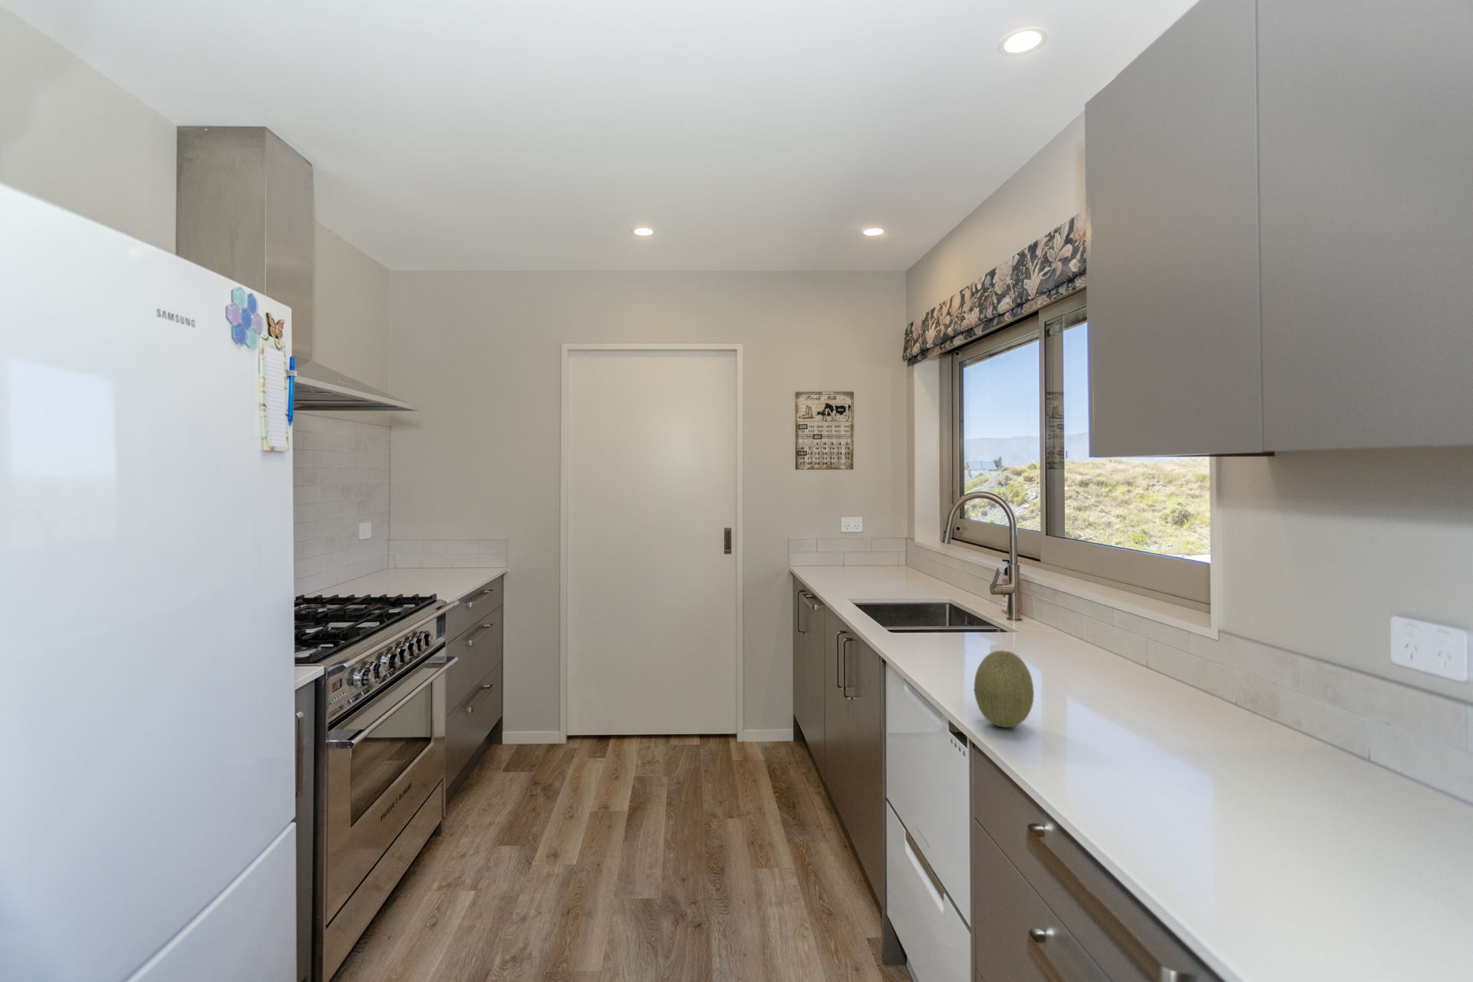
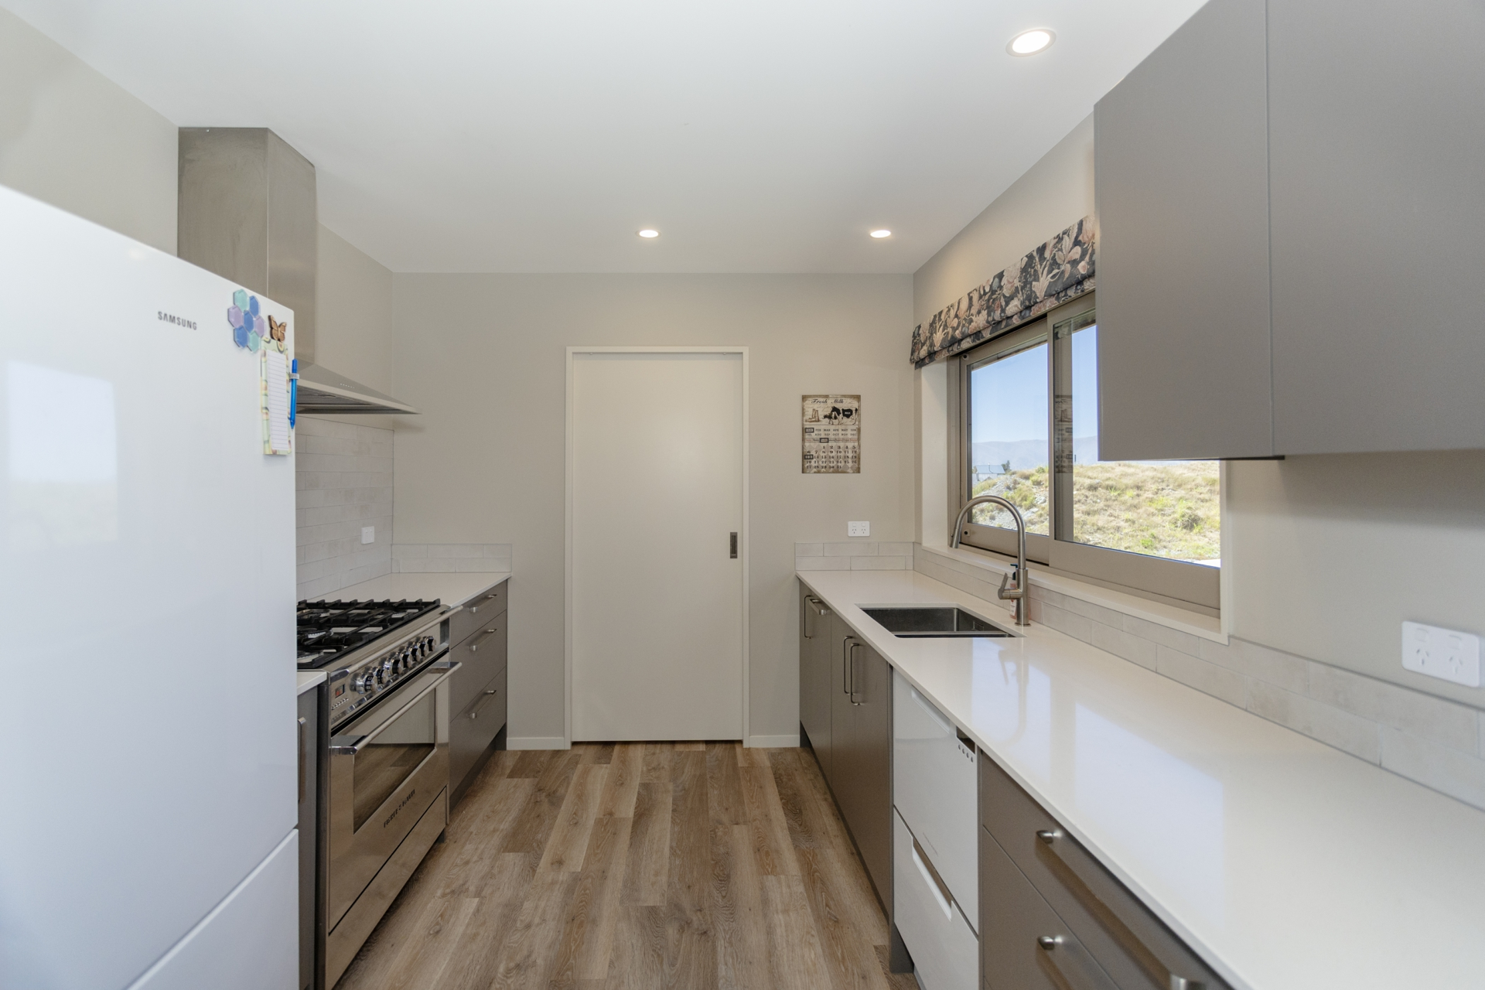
- fruit (1004, 687)
